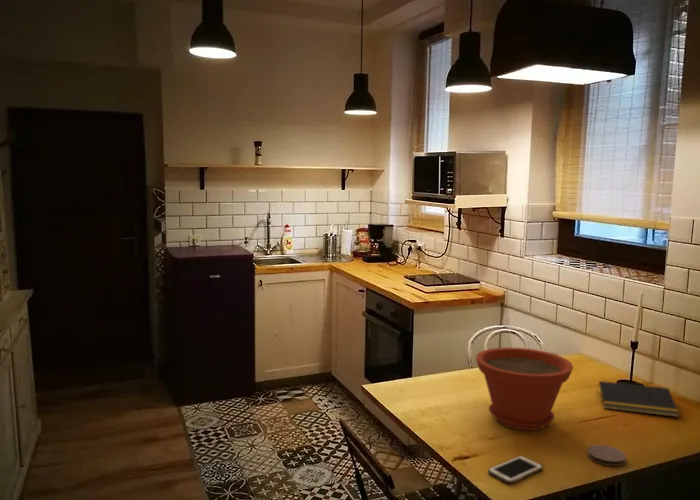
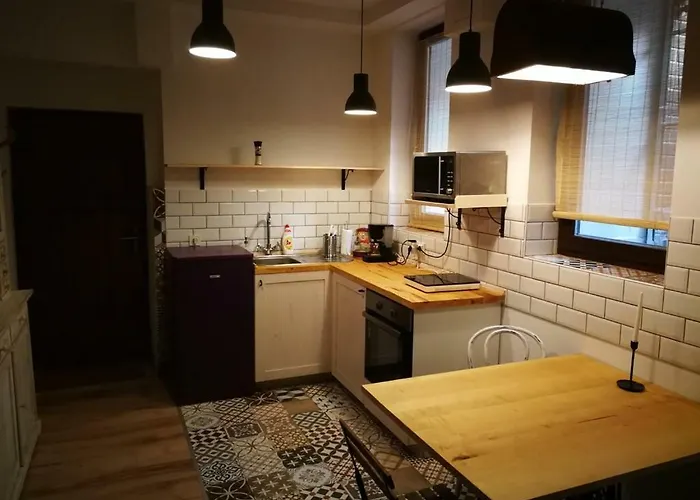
- notepad (636, 398)
- coaster (606, 455)
- plant pot (521, 390)
- cell phone (515, 469)
